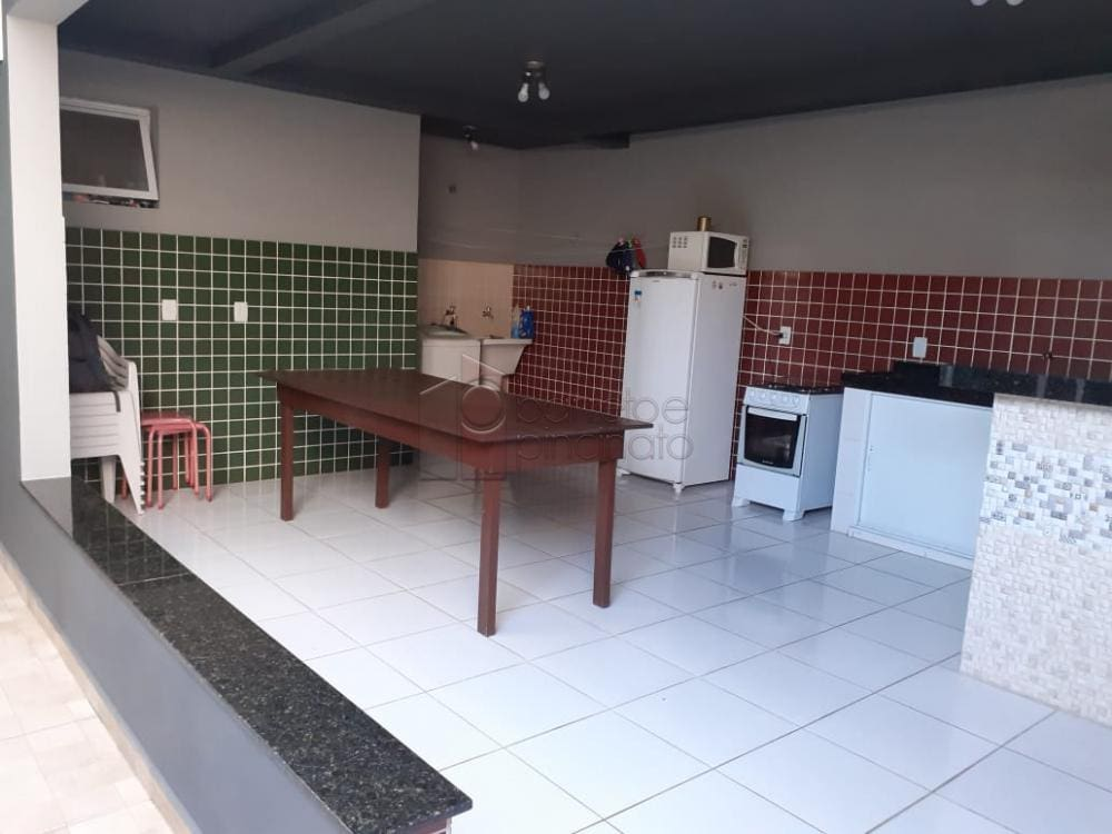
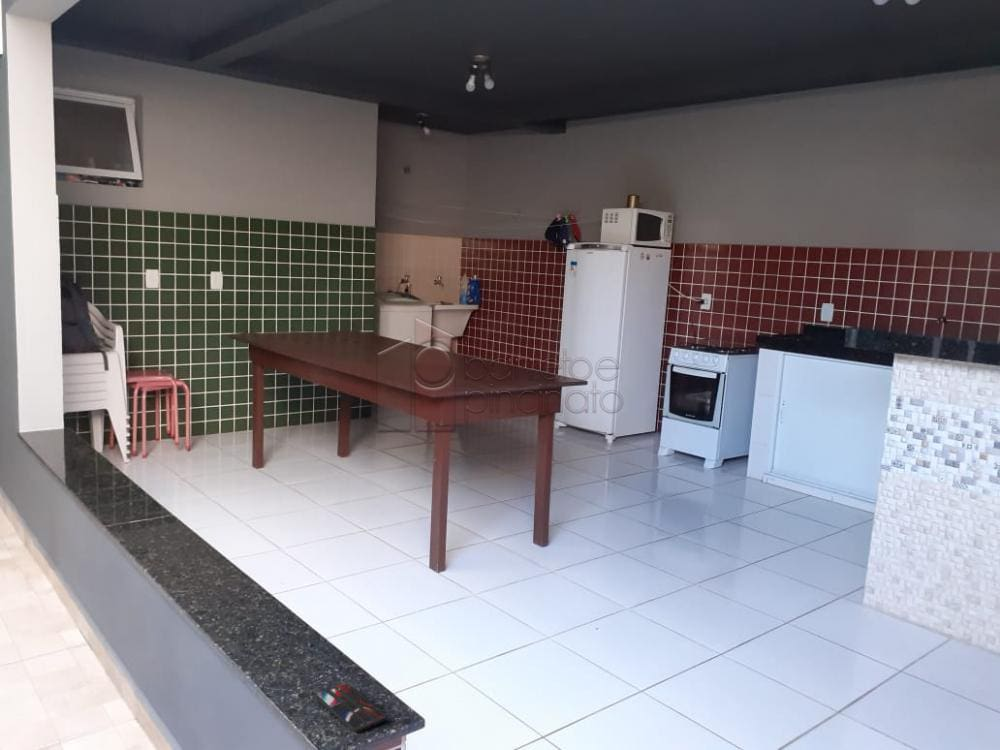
+ smartphone (350, 706)
